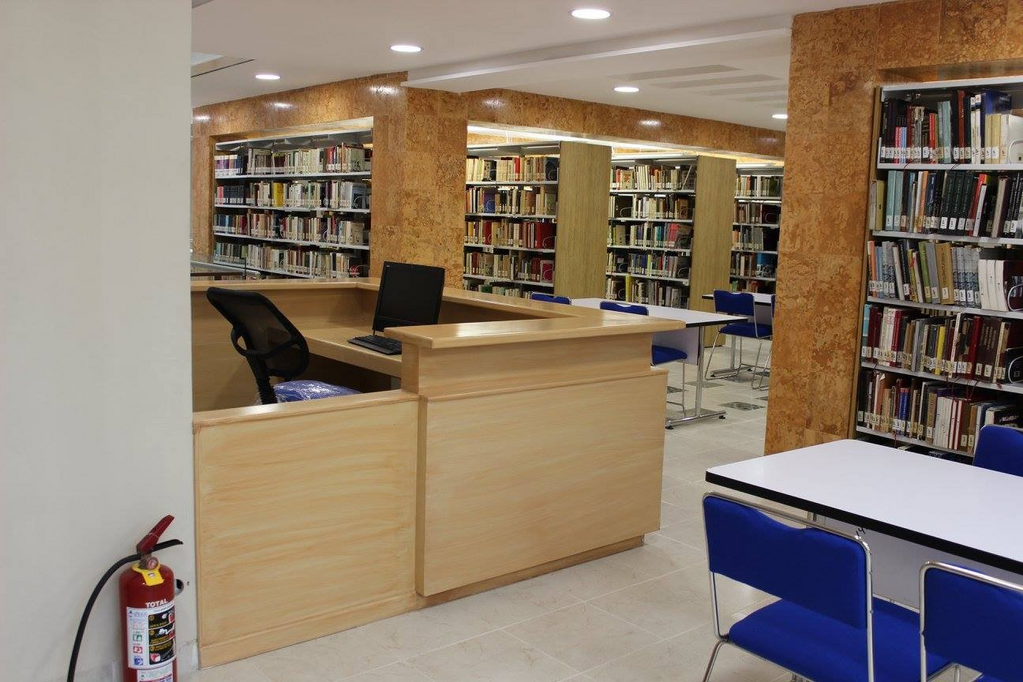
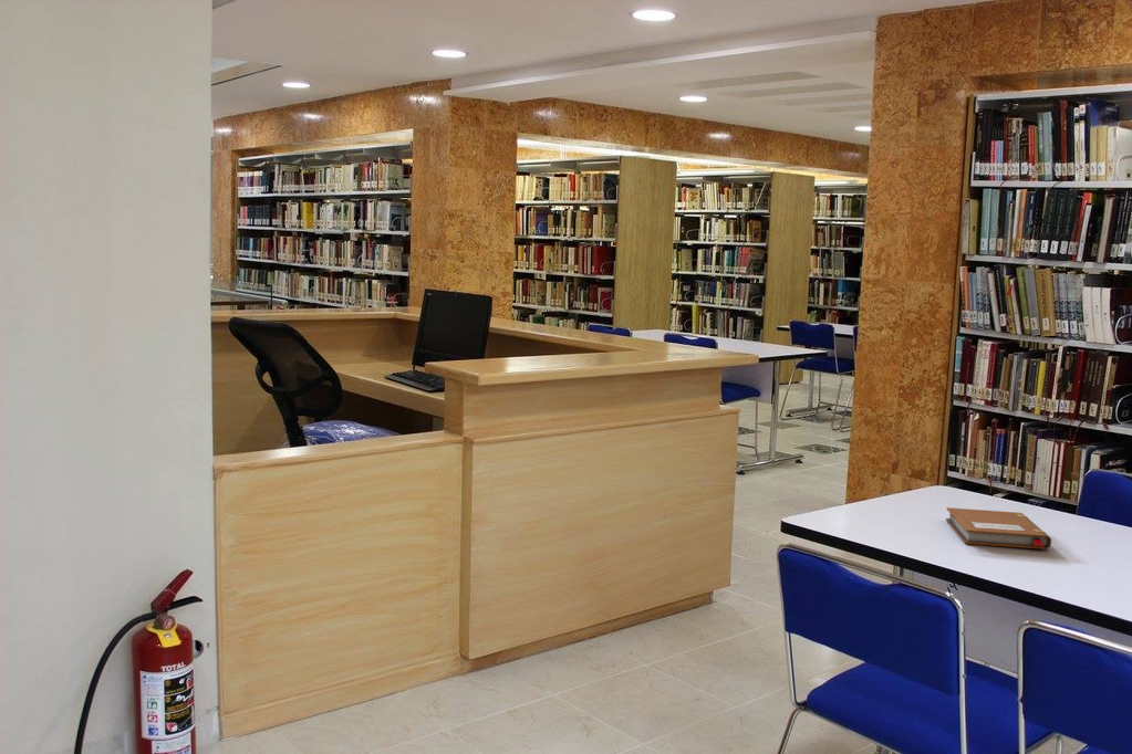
+ notebook (997, 527)
